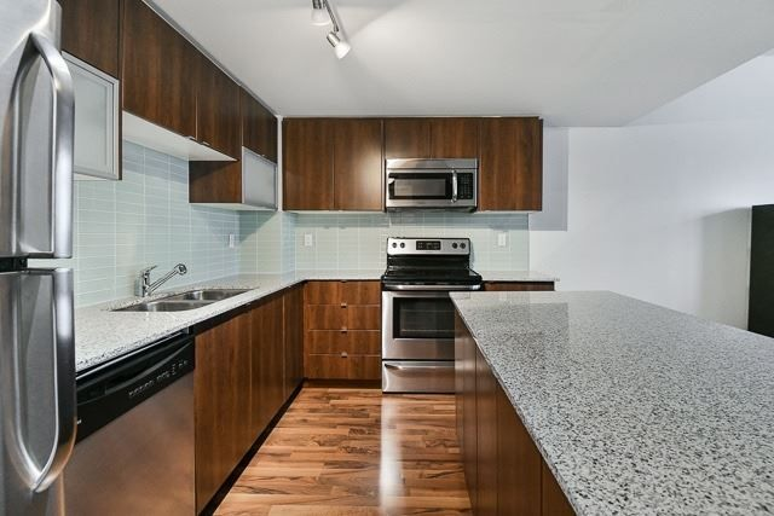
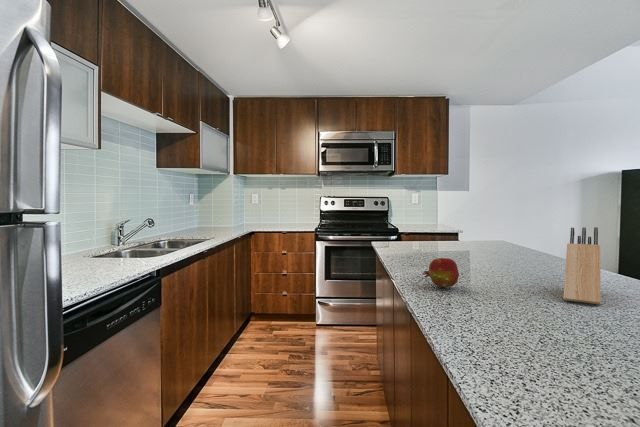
+ fruit (440, 272)
+ knife block (582, 261)
